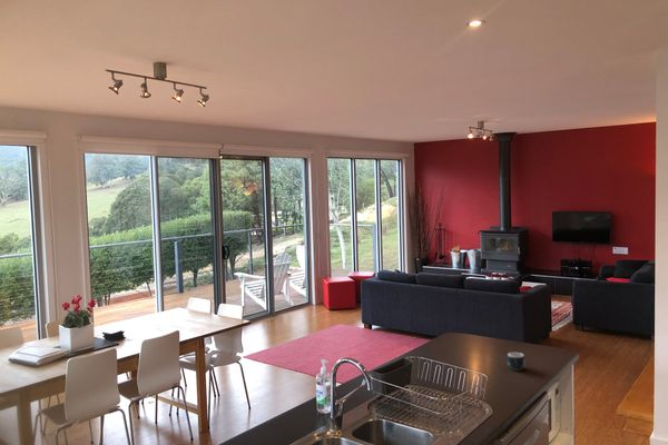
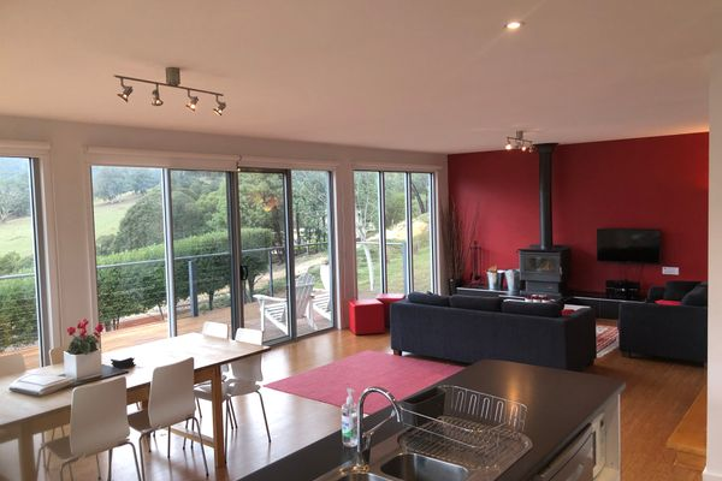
- mug (515, 359)
